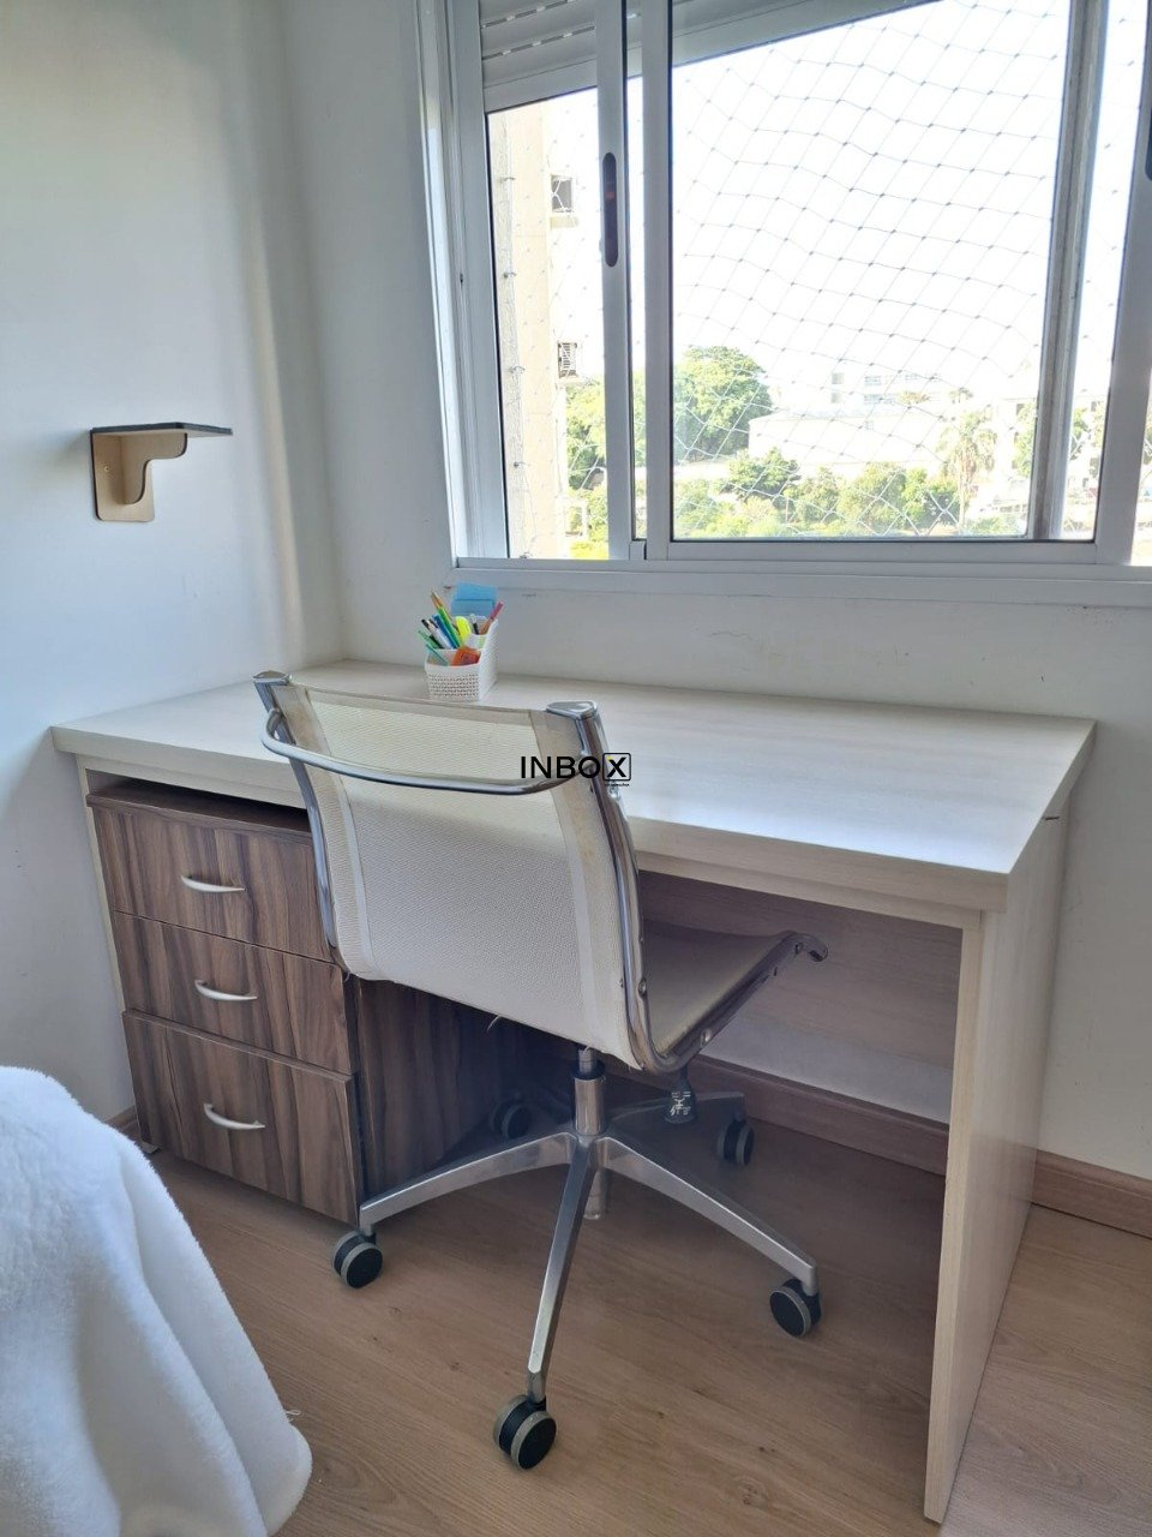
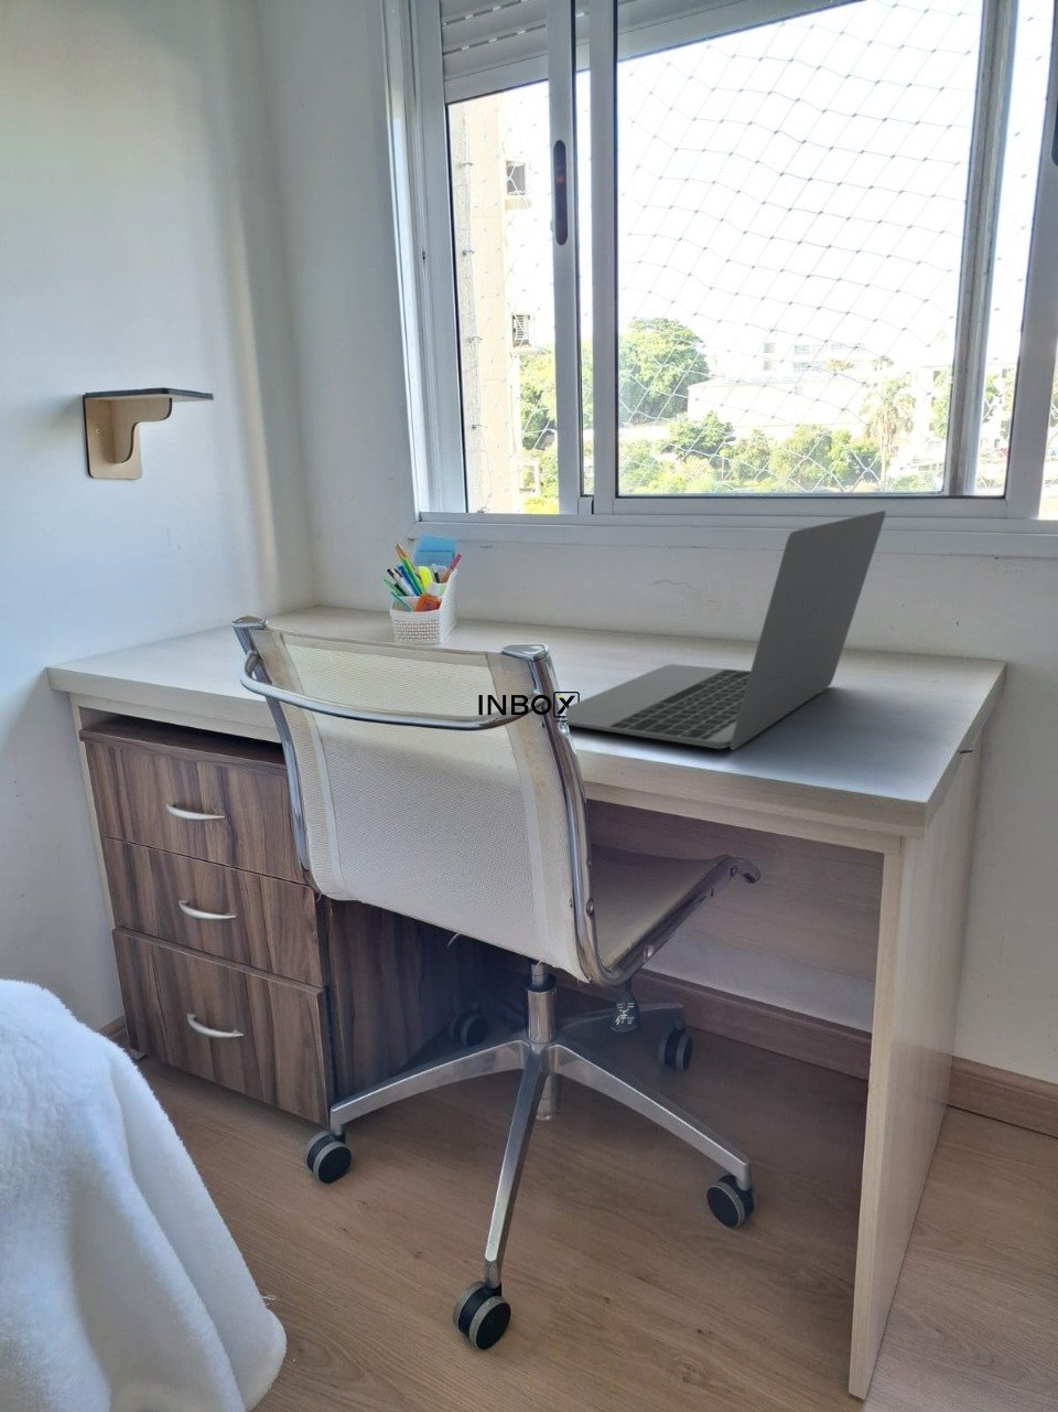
+ laptop (761, 630)
